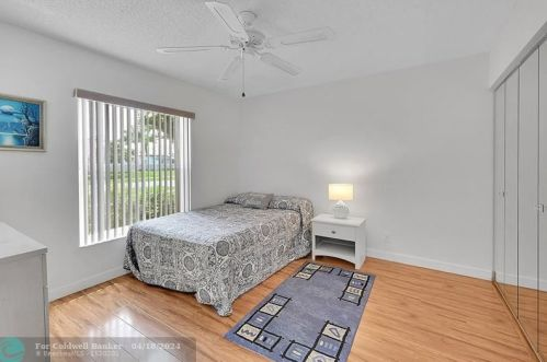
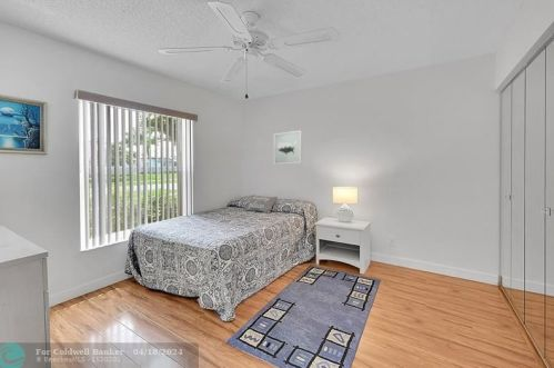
+ wall art (286, 148)
